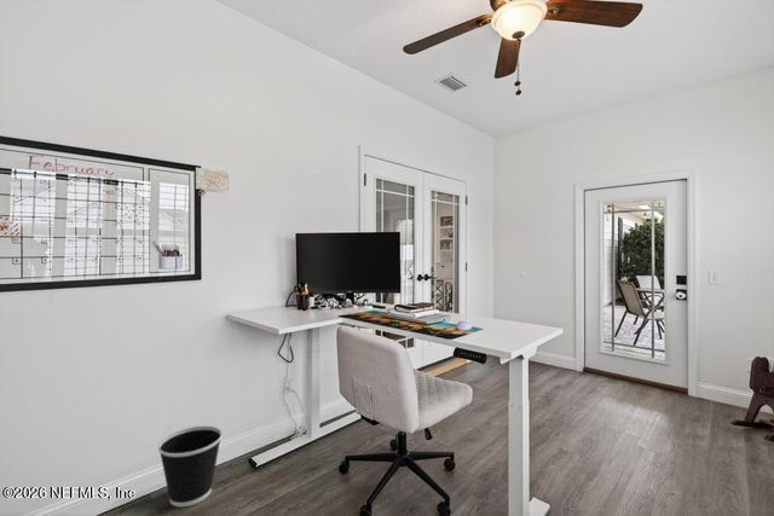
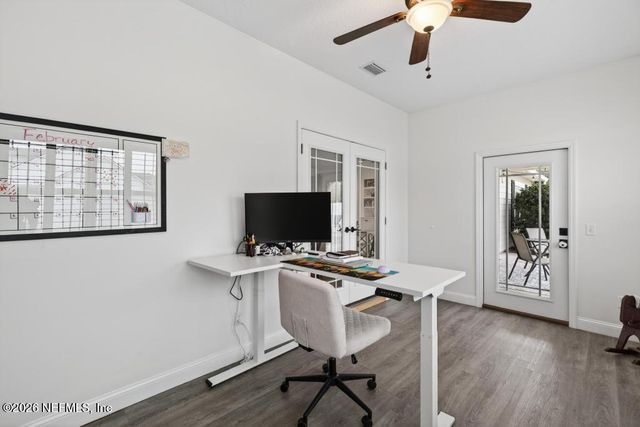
- wastebasket (191, 466)
